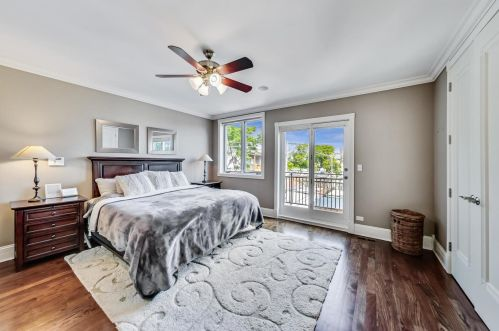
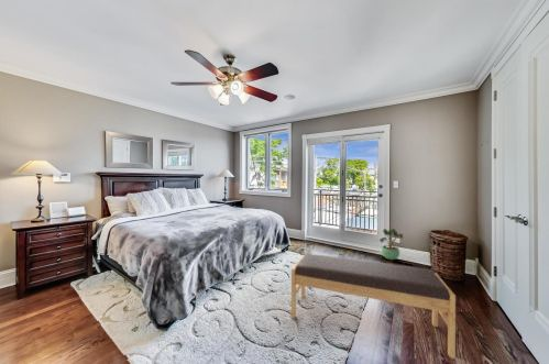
+ bench (362, 294)
+ potted plant (391, 243)
